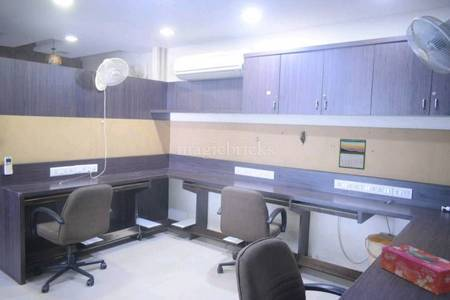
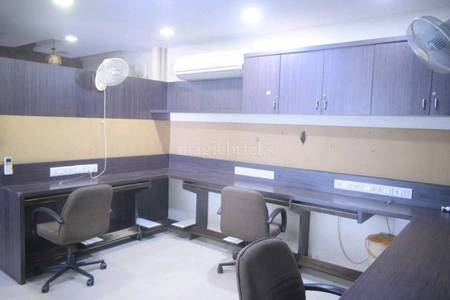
- tissue box (419, 266)
- calendar (352, 153)
